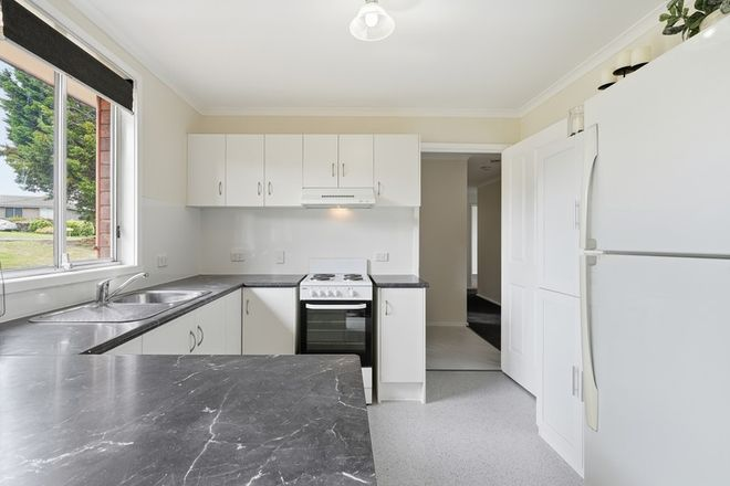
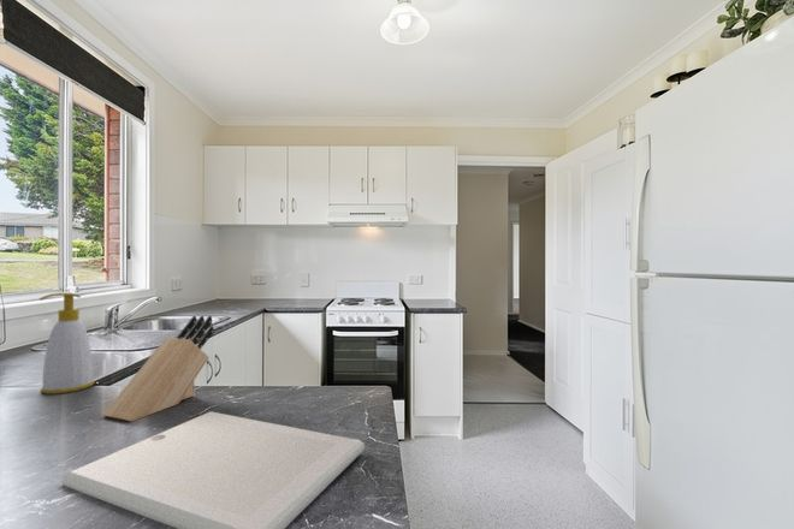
+ soap bottle (67, 340)
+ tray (226, 460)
+ knife block (167, 361)
